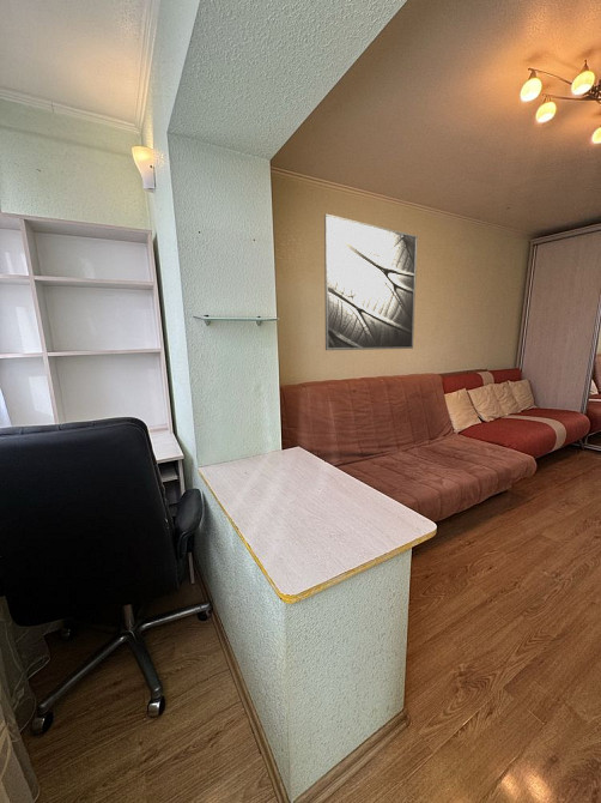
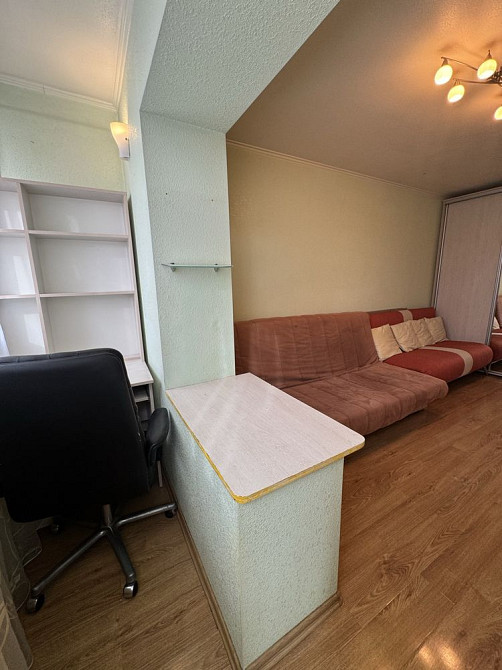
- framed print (374, 289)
